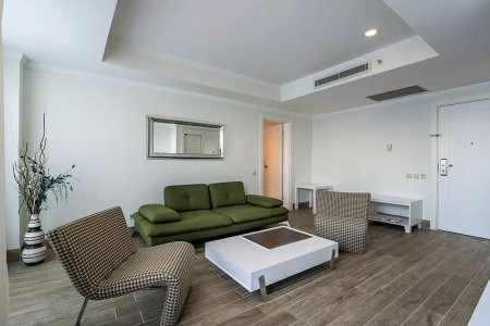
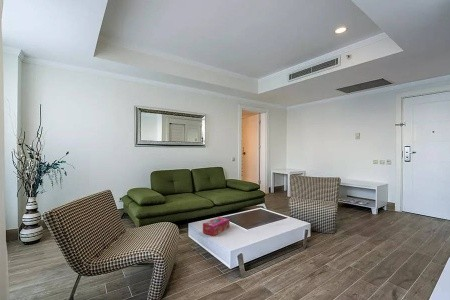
+ tissue box (216, 225)
